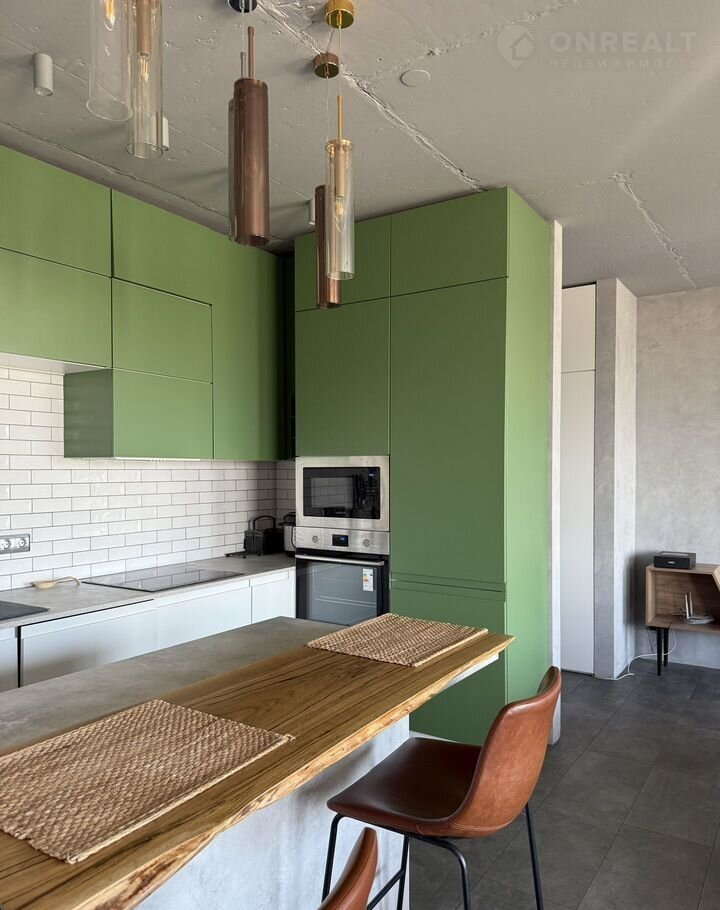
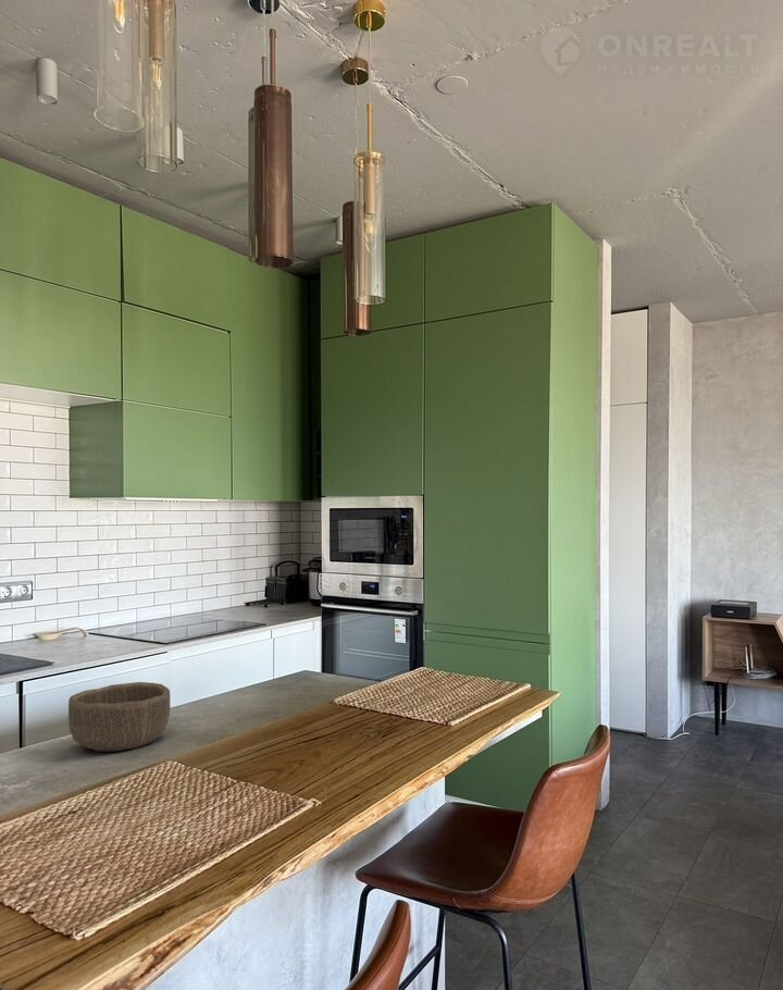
+ wooden bowl (120, 716)
